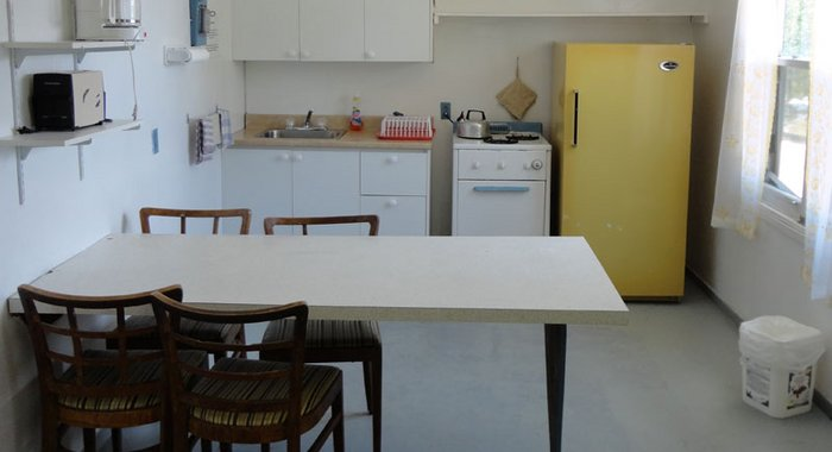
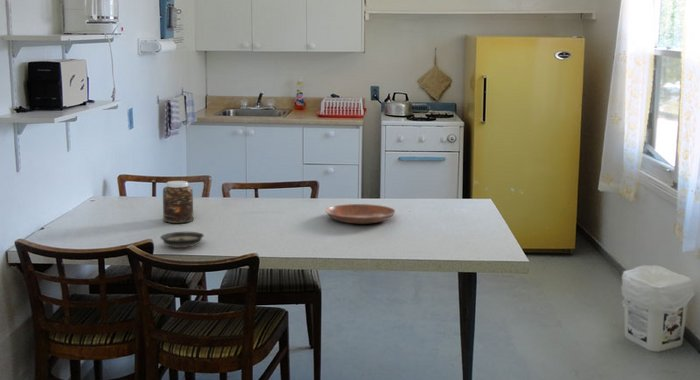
+ saucer (182, 241)
+ jar (178, 201)
+ bowl (360, 214)
